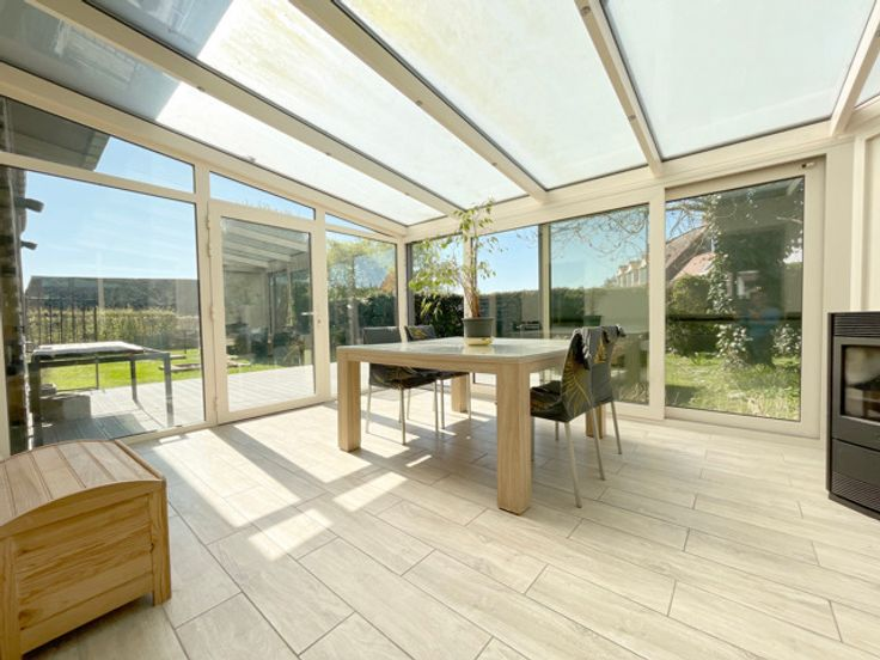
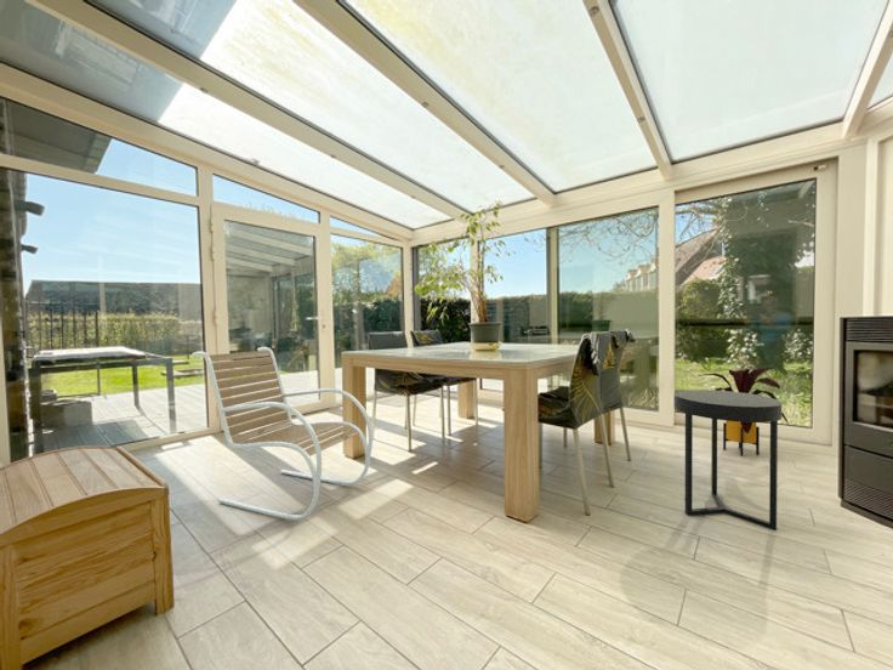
+ house plant (738, 421)
+ side table (716, 454)
+ lounge chair (284, 421)
